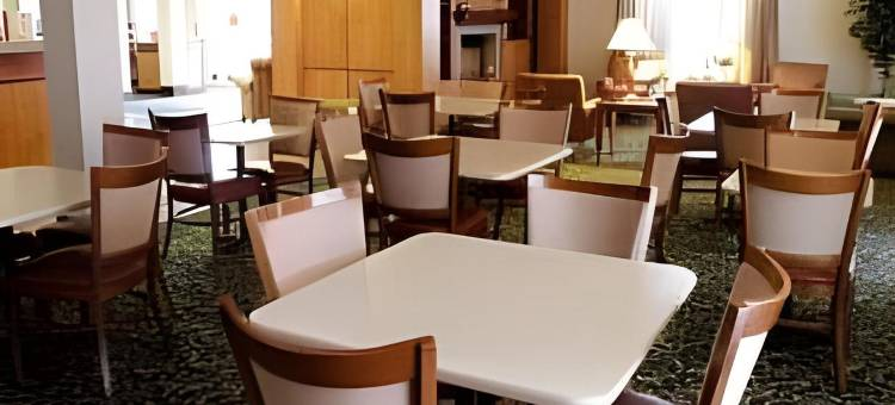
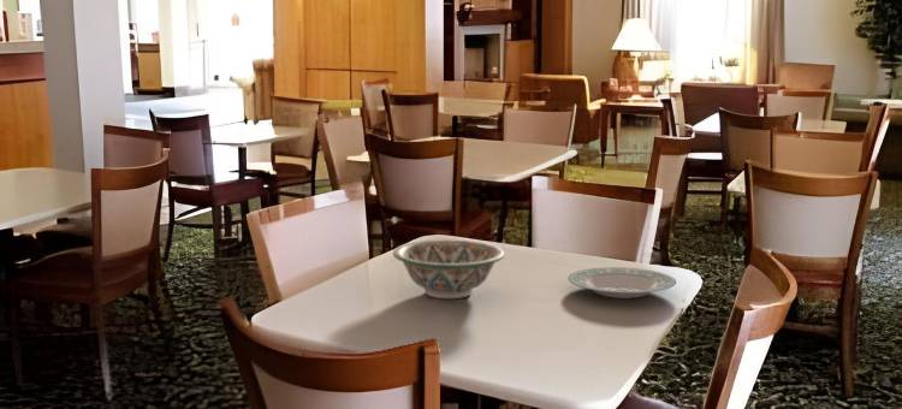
+ plate (621, 285)
+ decorative bowl (449, 271)
